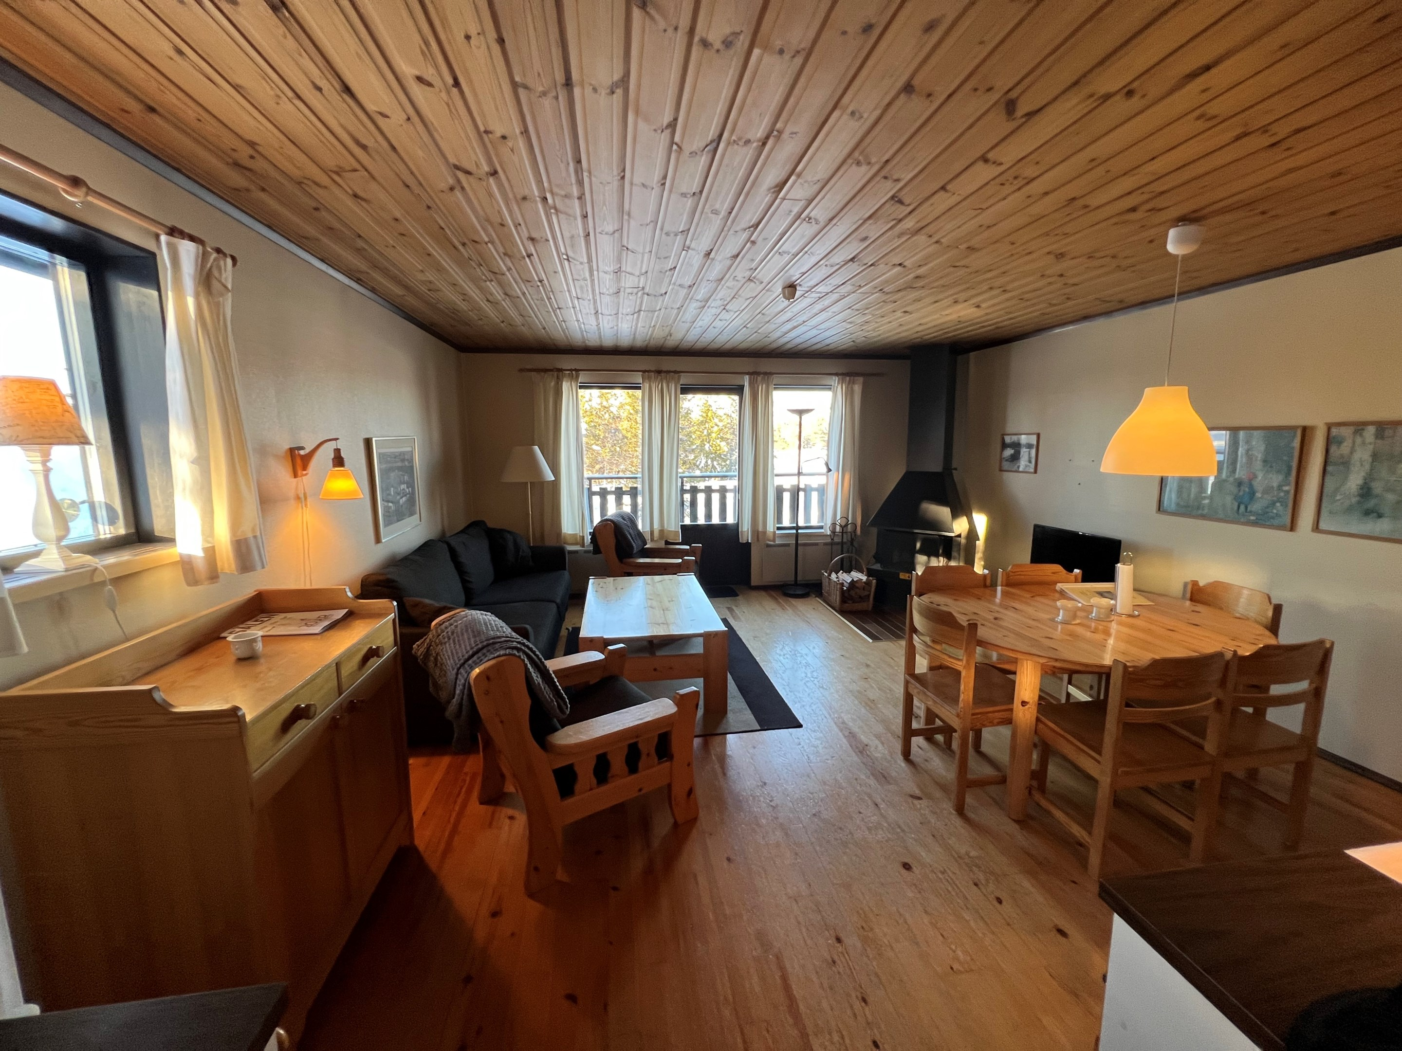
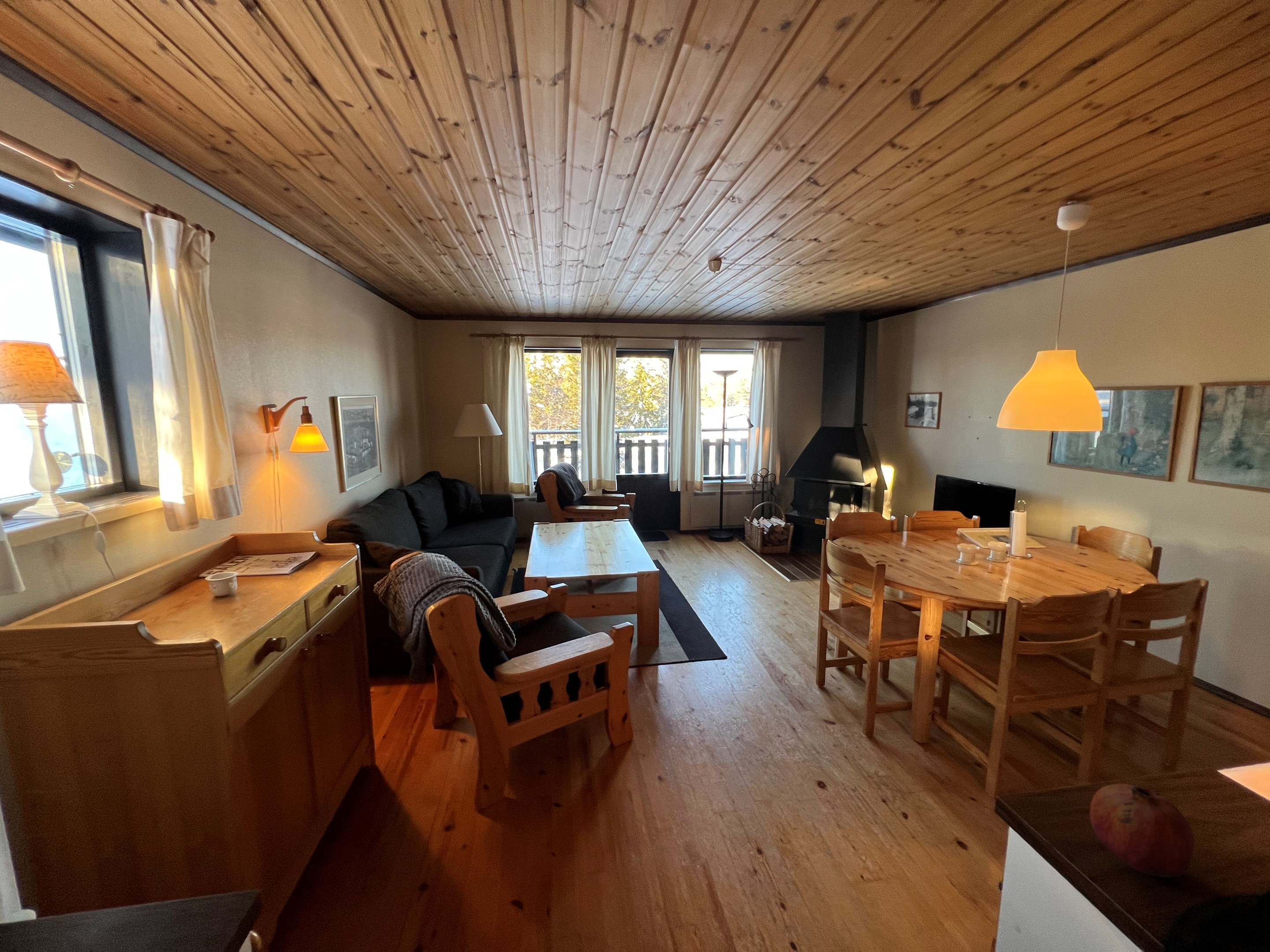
+ fruit (1141, 826)
